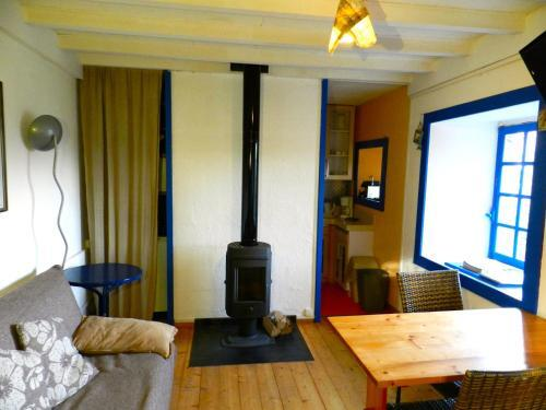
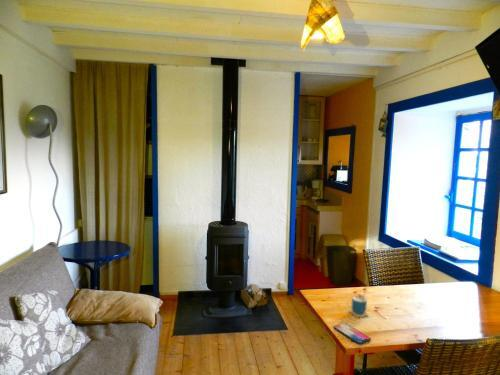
+ smartphone (351, 333)
+ cup (359, 301)
